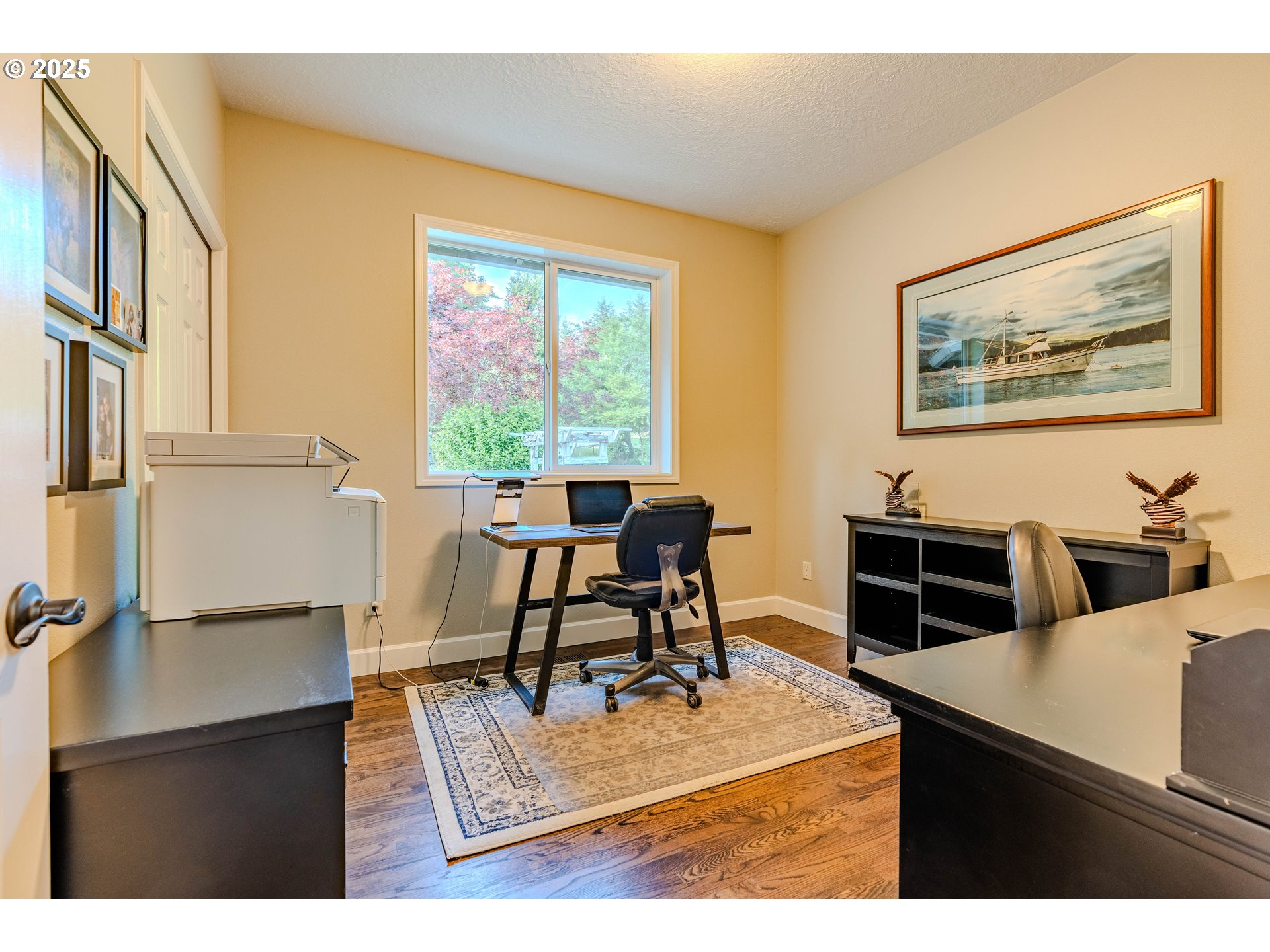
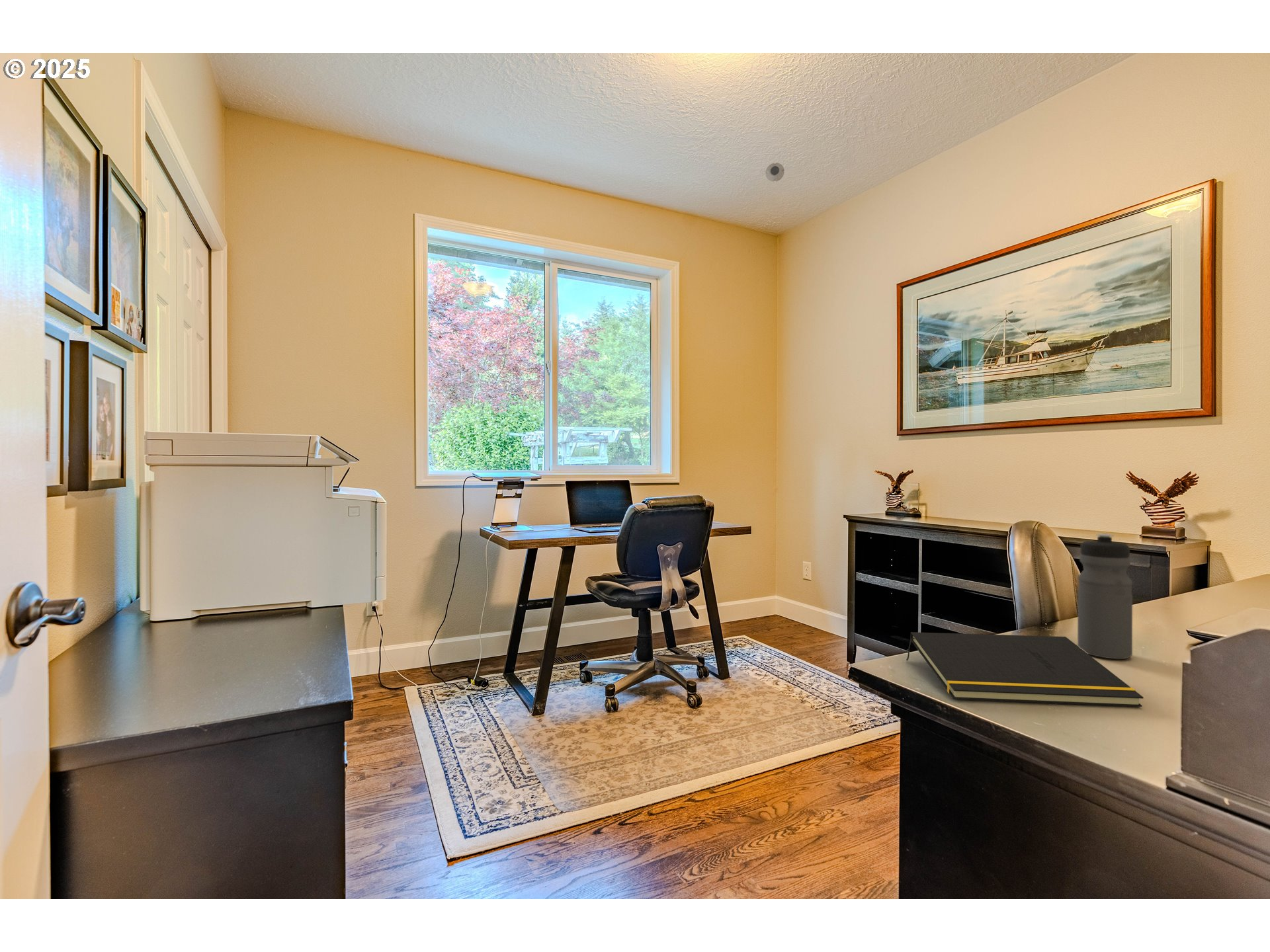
+ notepad (1013, 665)
+ smoke detector (775, 171)
+ water bottle (1104, 593)
